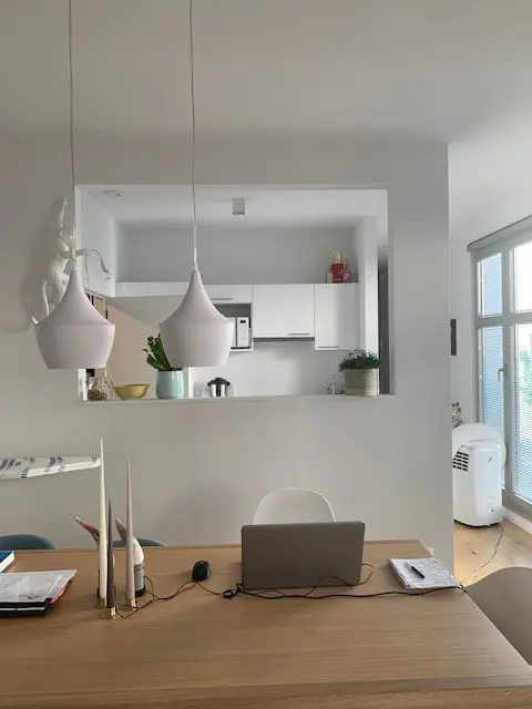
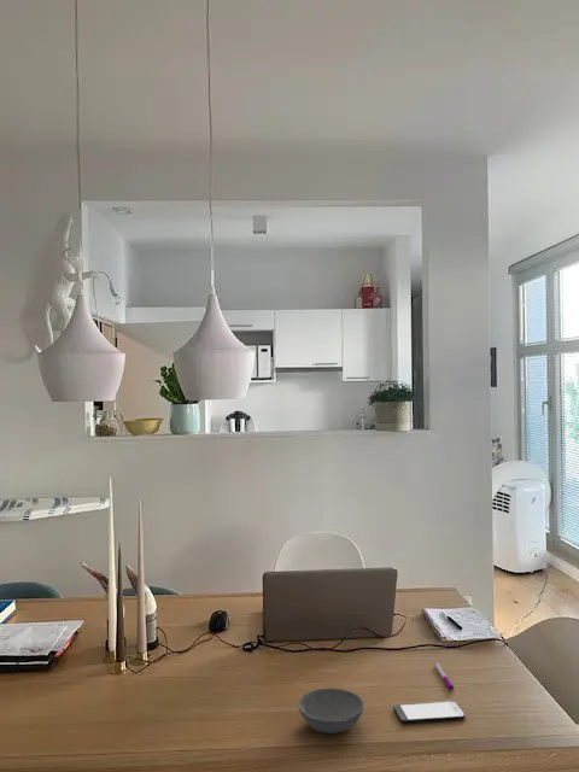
+ pen (443, 674)
+ bowl (331, 713)
+ smartphone (428, 712)
